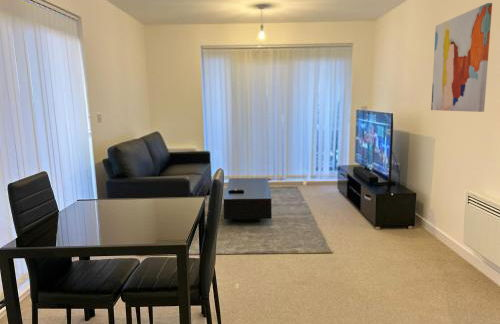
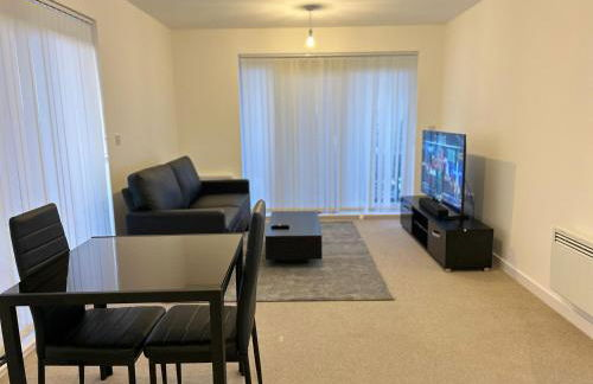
- wall art (457, 64)
